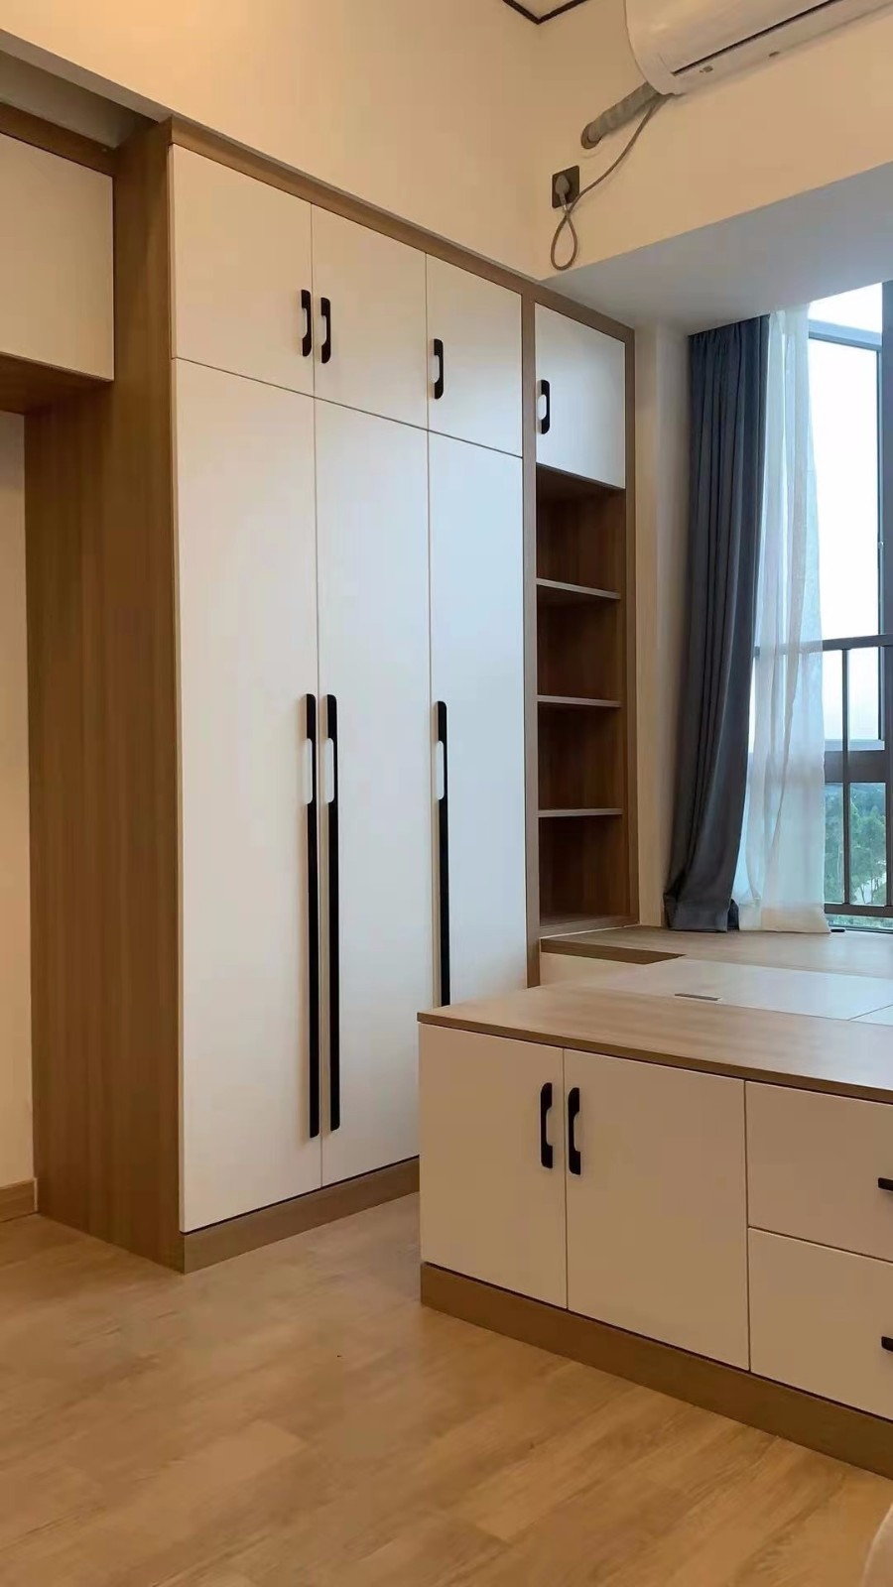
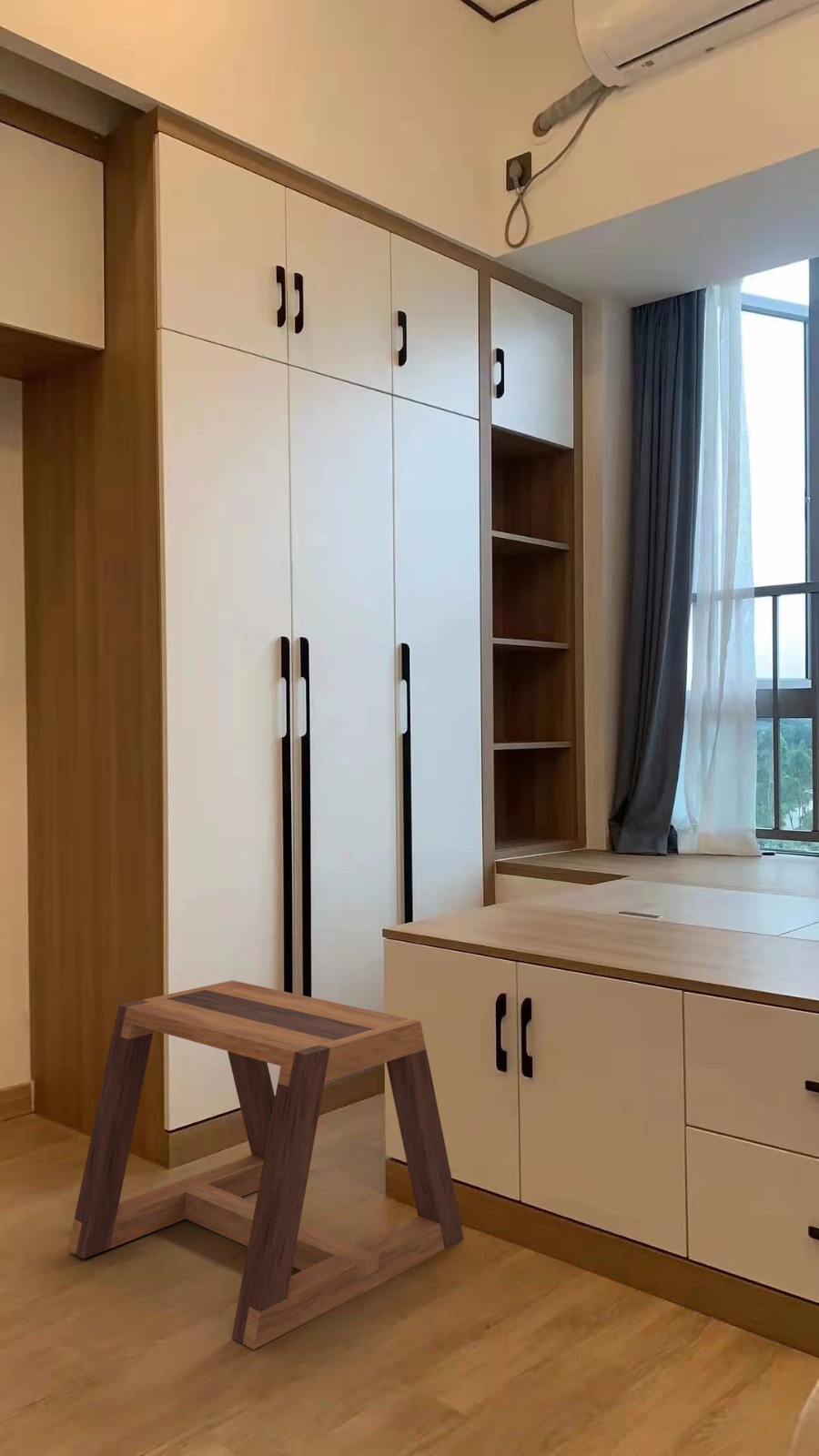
+ stool (266, 1128)
